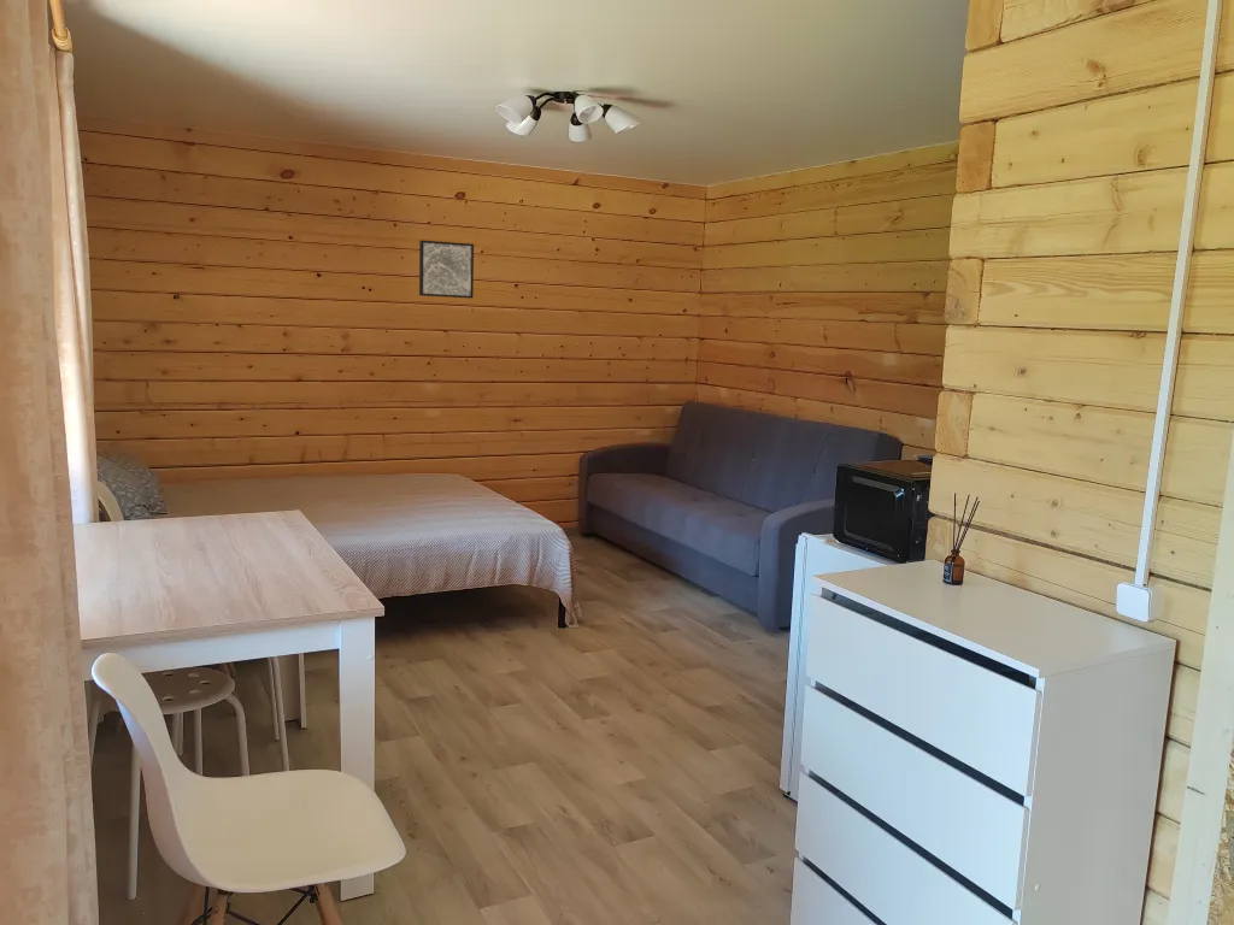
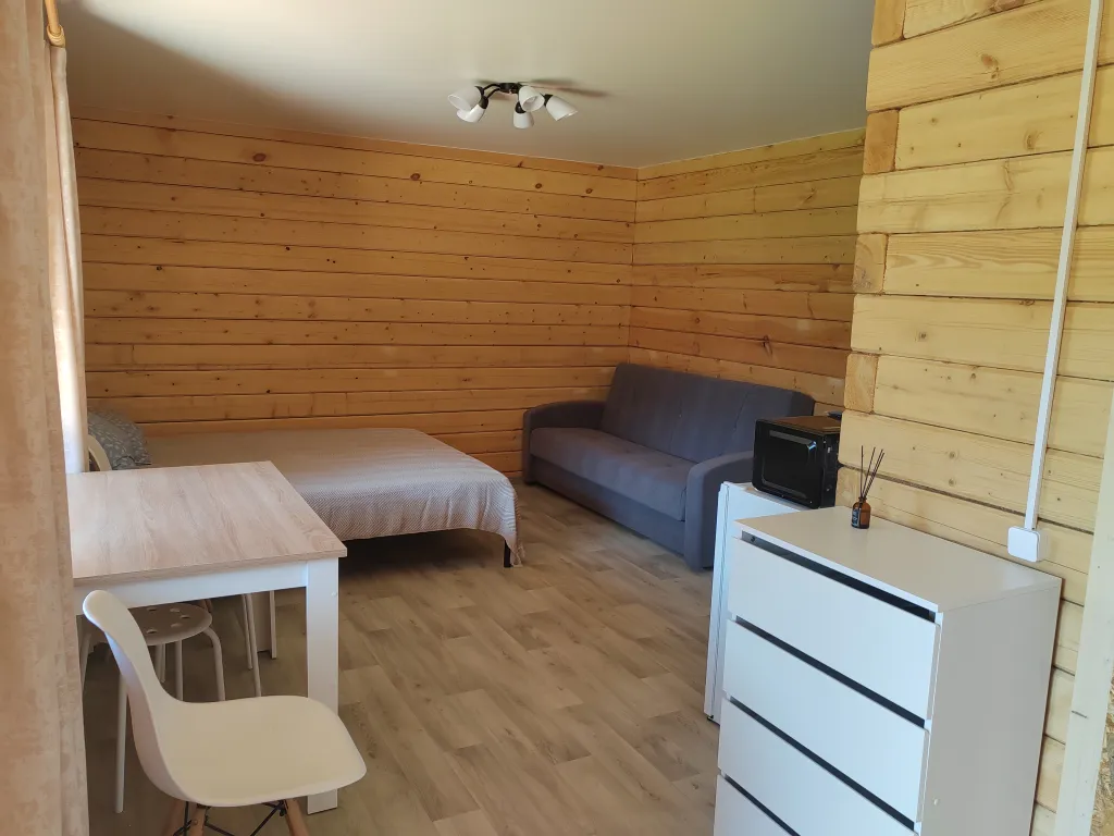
- wall art (446, 269)
